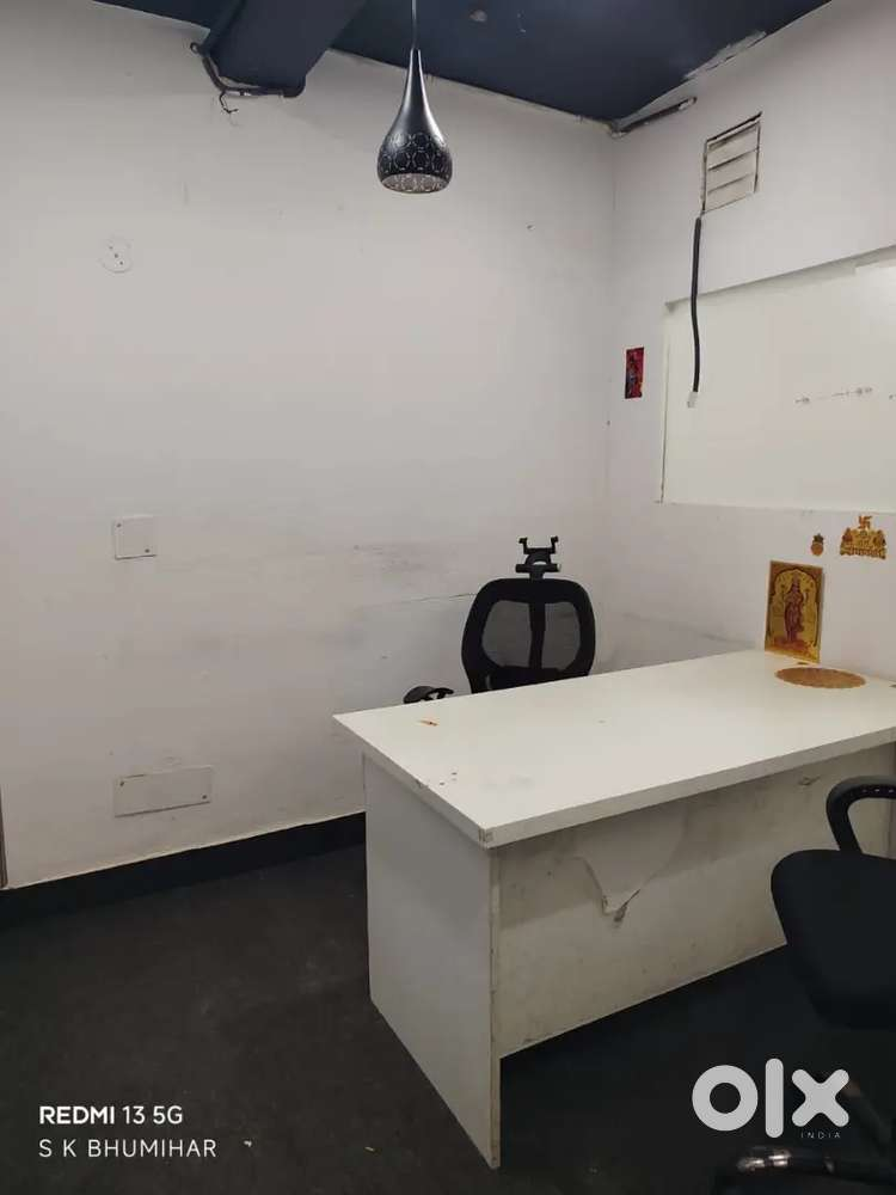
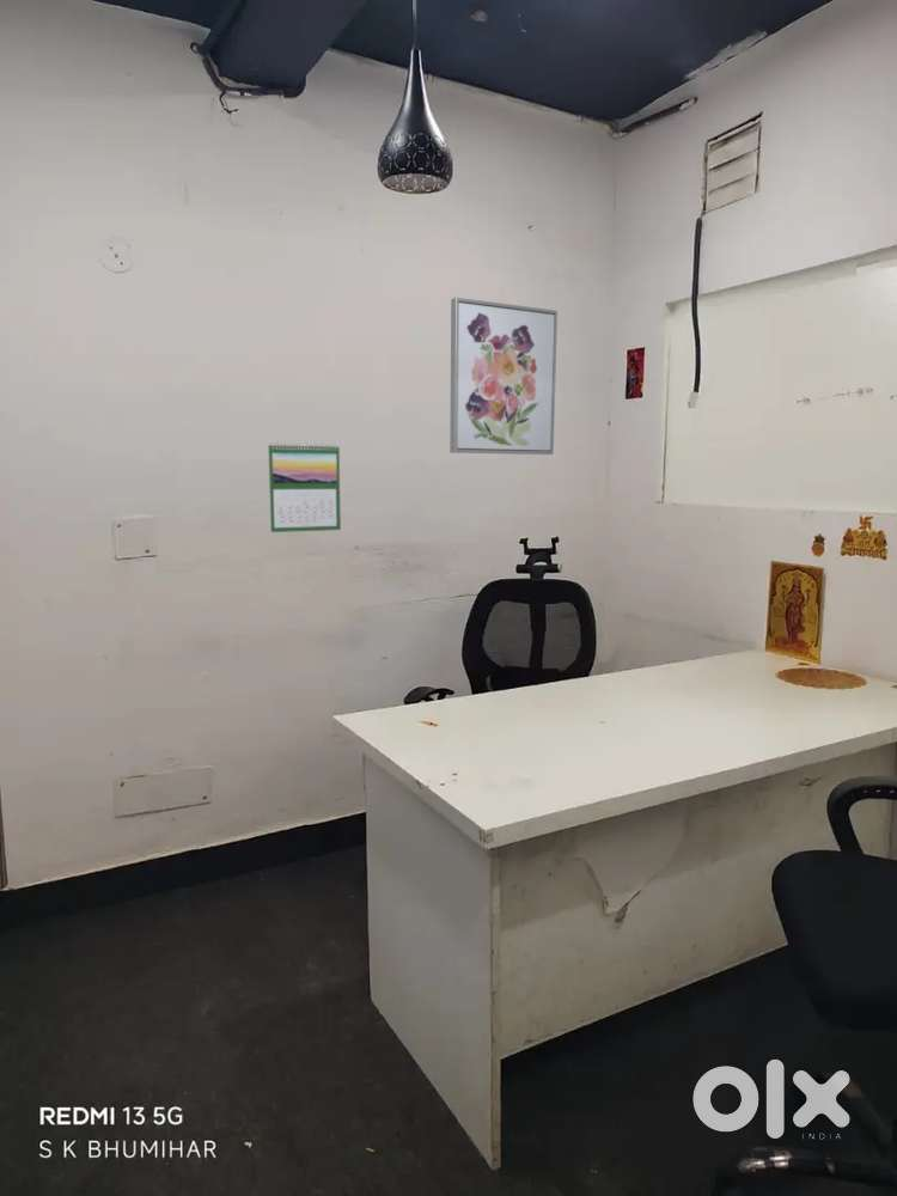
+ wall art (504, 380)
+ calendar (305, 487)
